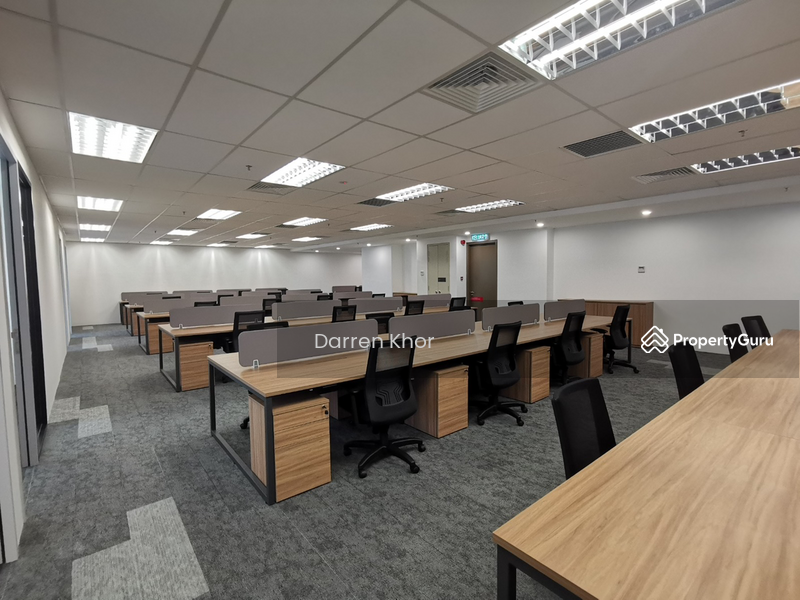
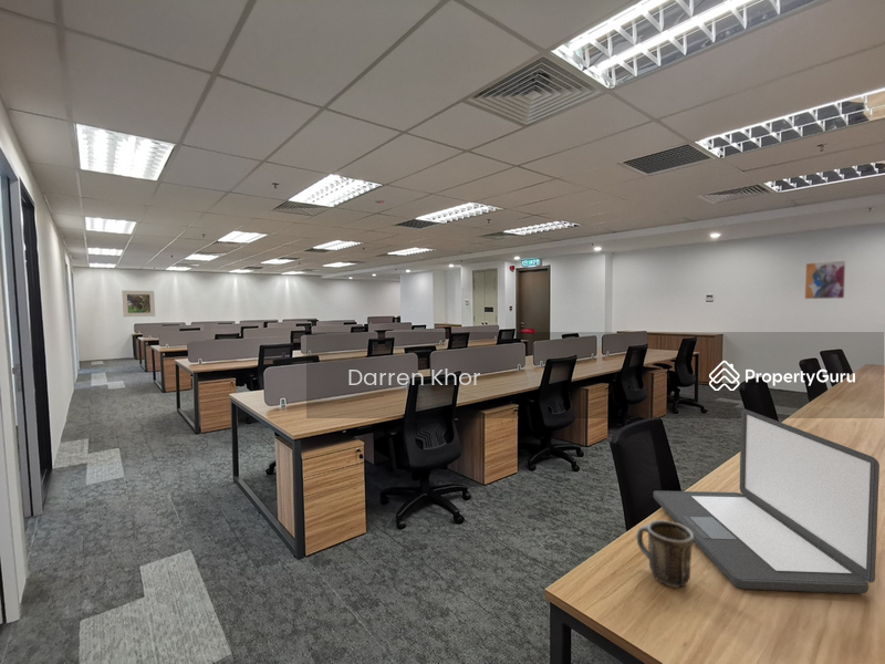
+ wall art (824, 280)
+ laptop (741, 483)
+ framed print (138, 303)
+ mug (662, 551)
